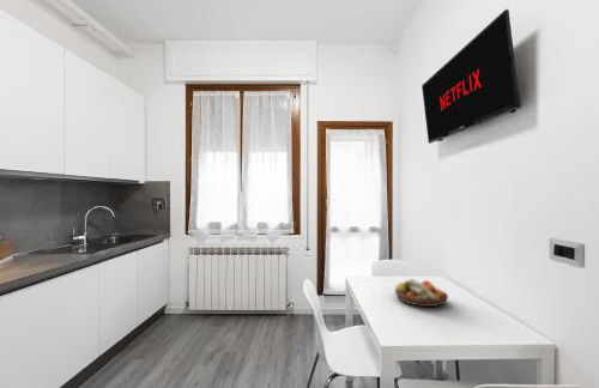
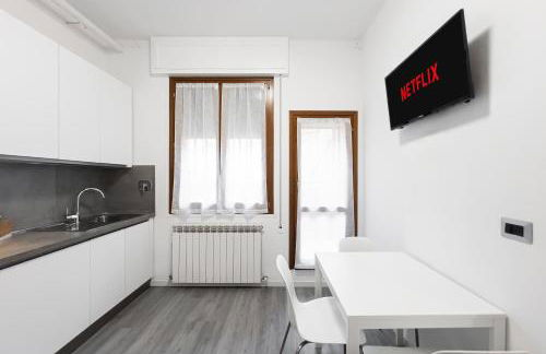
- fruit bowl (420, 290)
